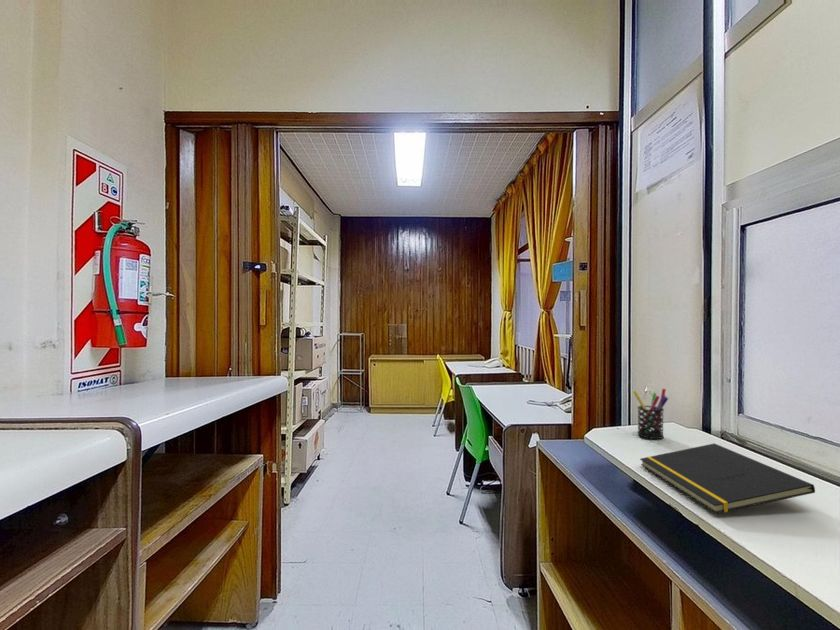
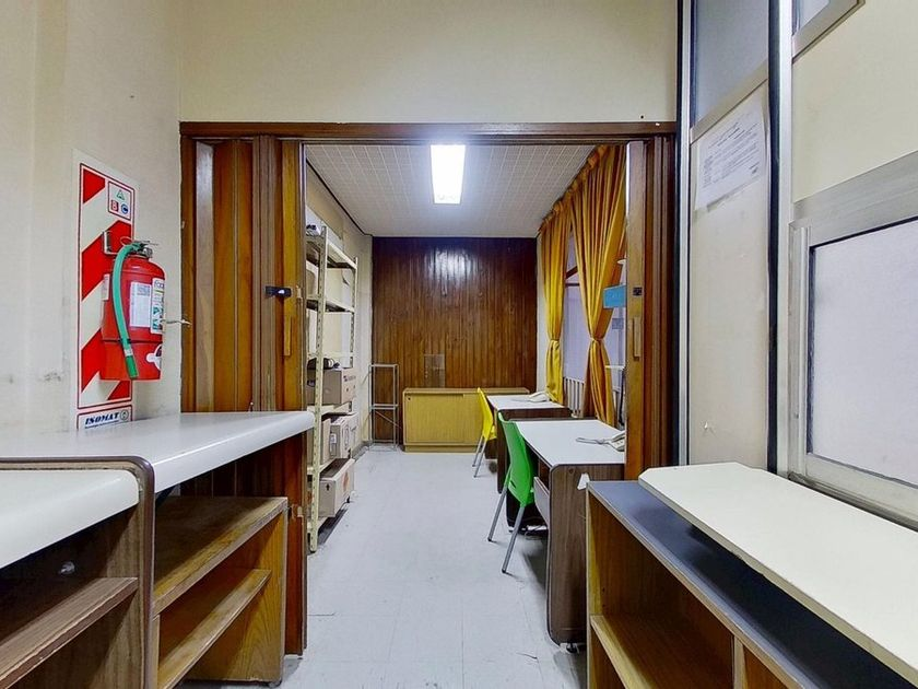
- pen holder (652, 411)
- notepad (715, 473)
